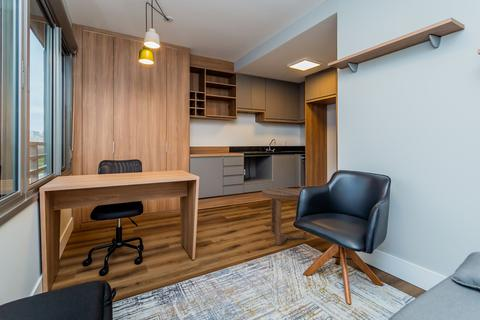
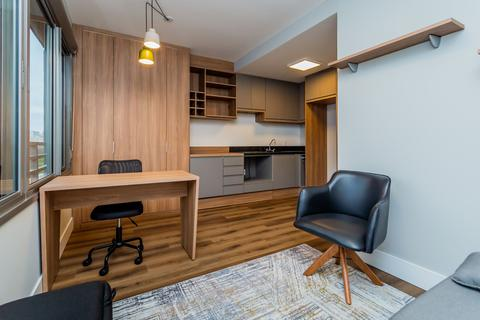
- side table (280, 214)
